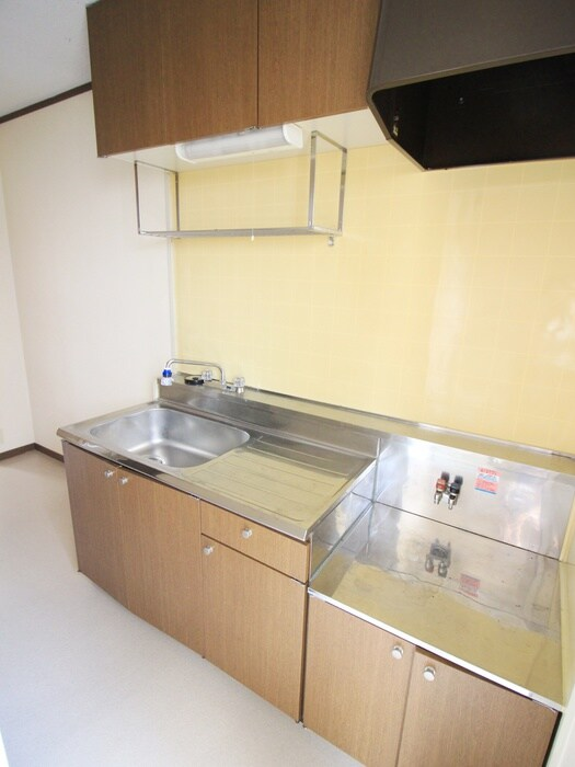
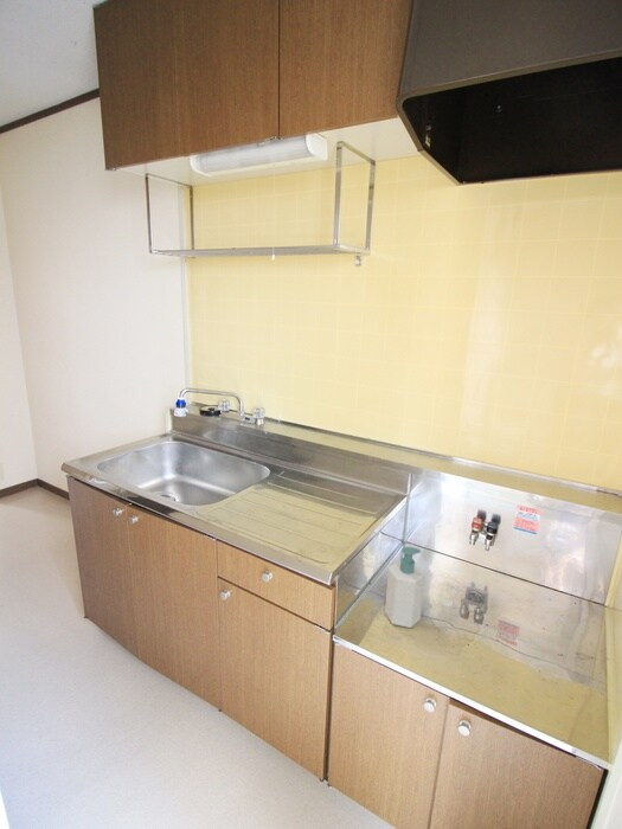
+ soap bottle (405, 583)
